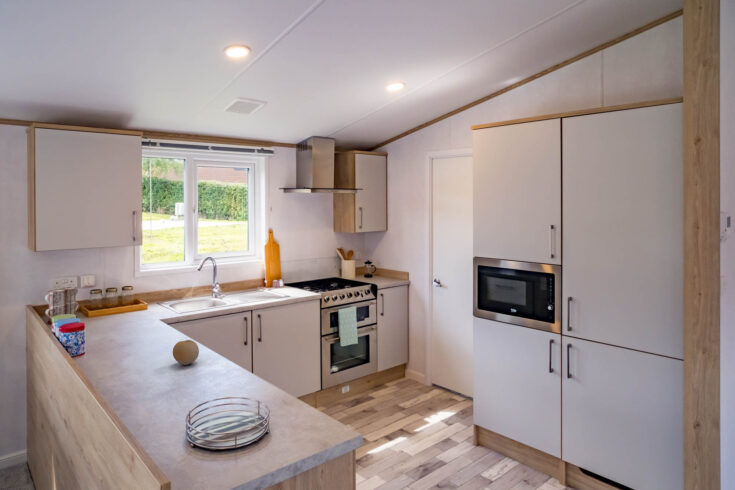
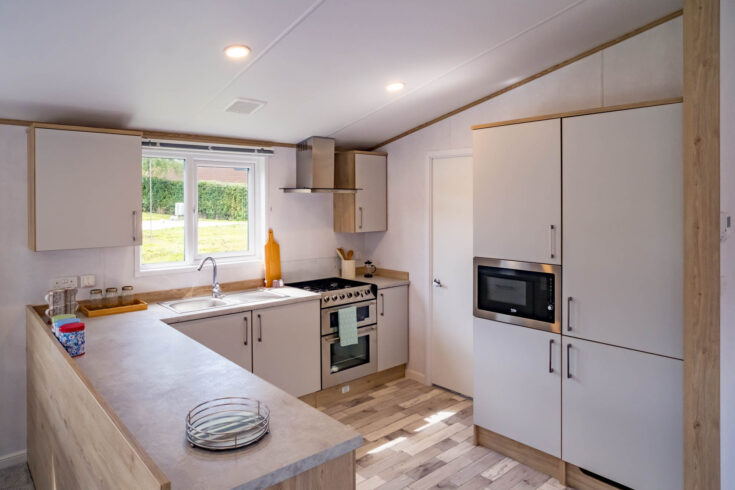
- fruit (186, 352)
